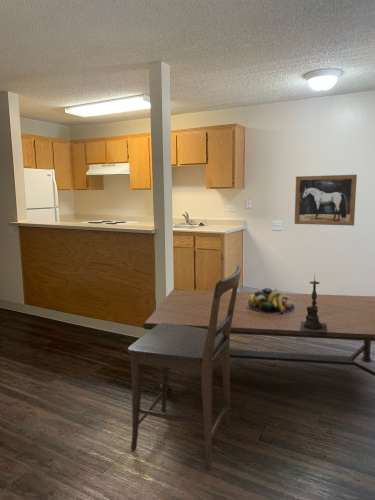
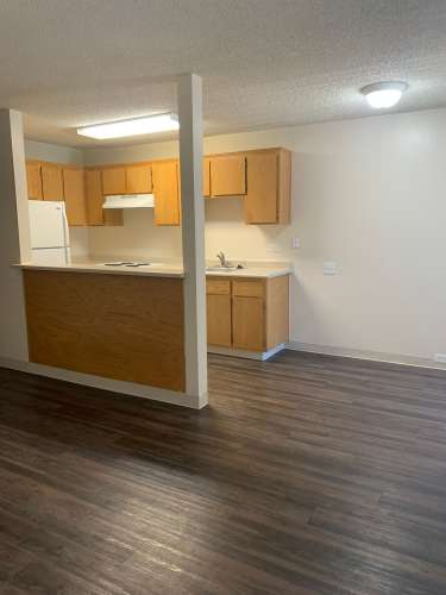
- candle holder (314, 300)
- fruit bowl (271, 298)
- chair (188, 356)
- dining table (273, 335)
- wall art (324, 200)
